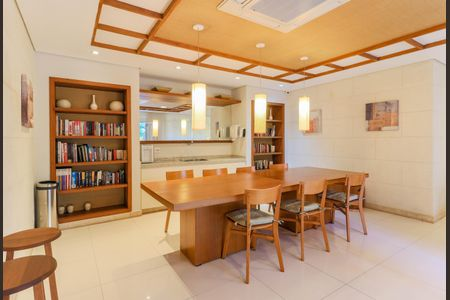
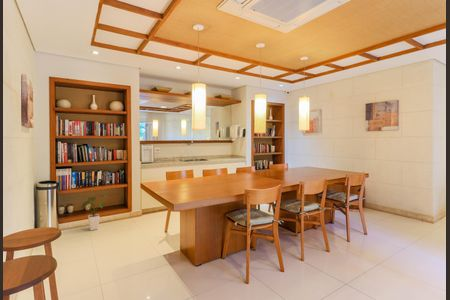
+ house plant (95, 211)
